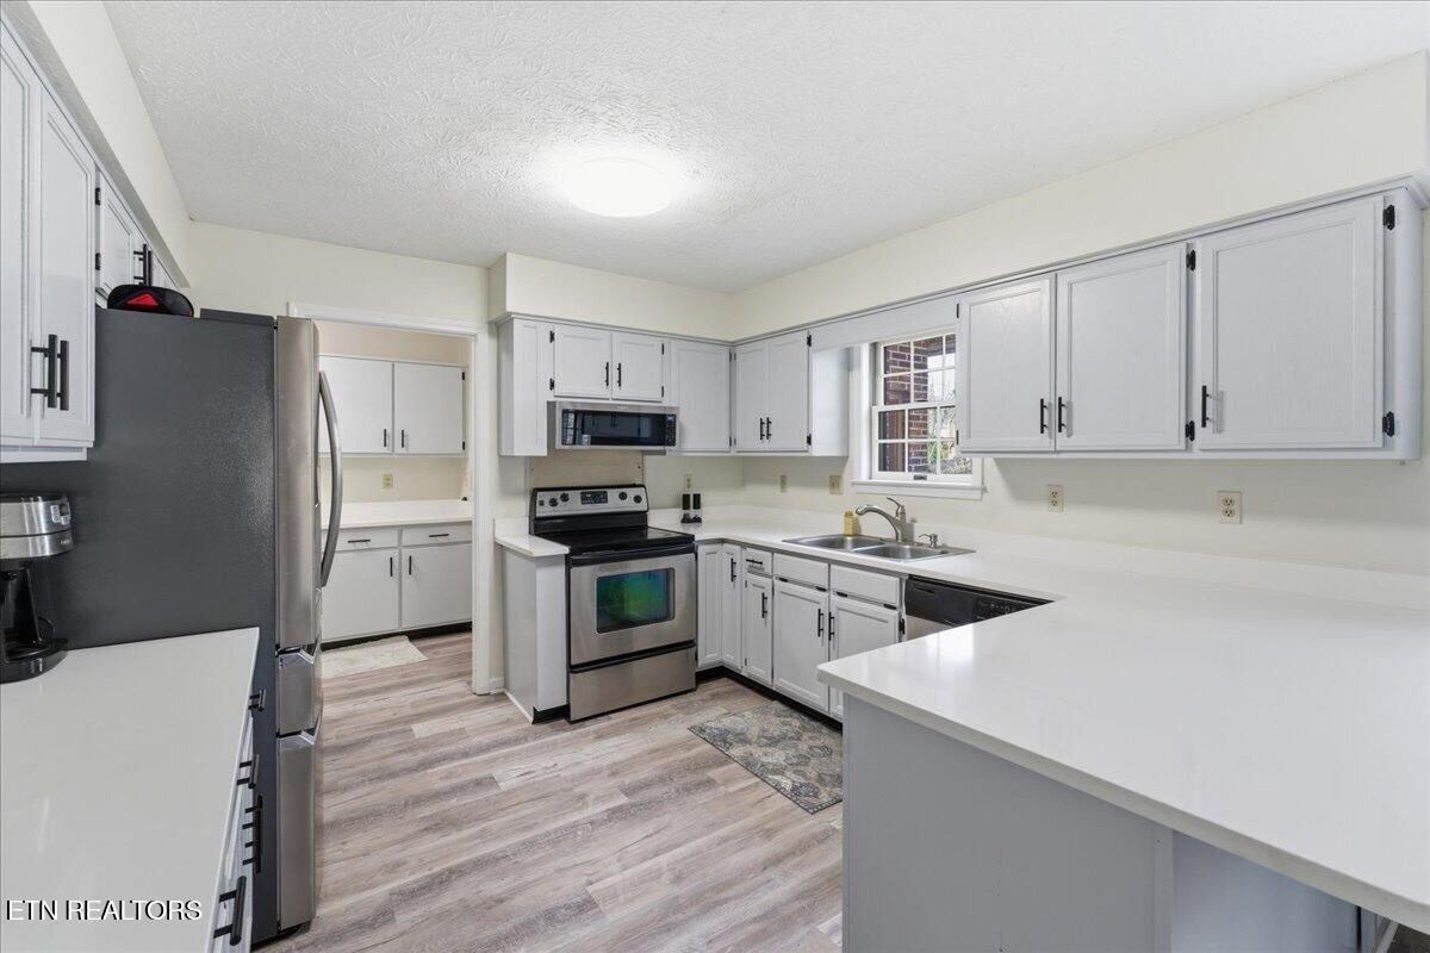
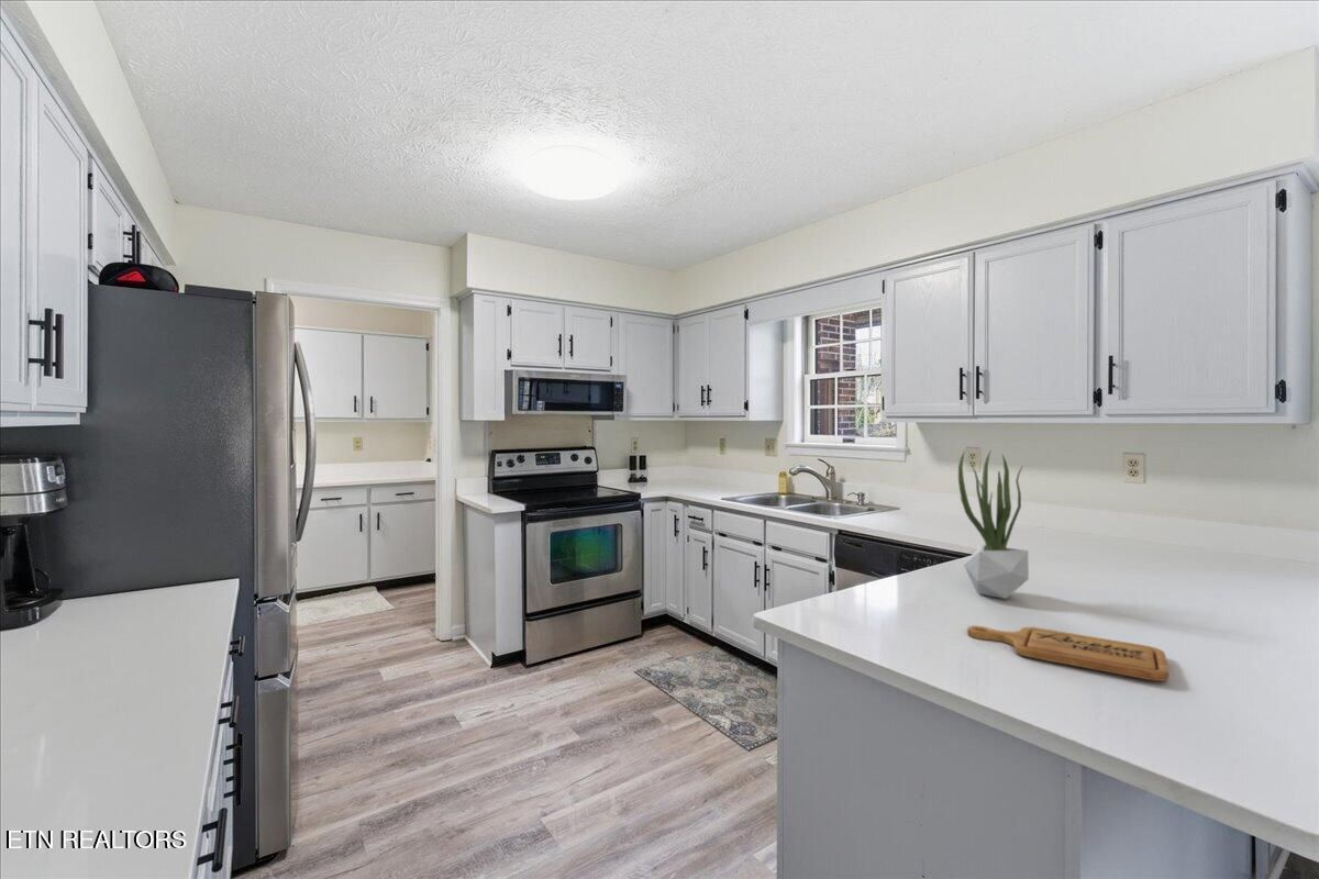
+ cutting board (1058, 646)
+ potted plant (989, 522)
